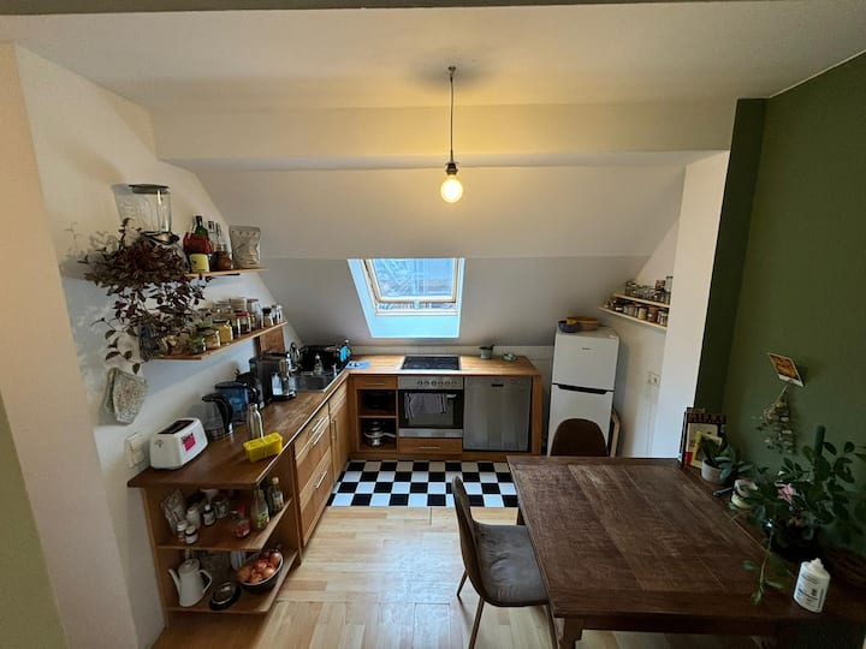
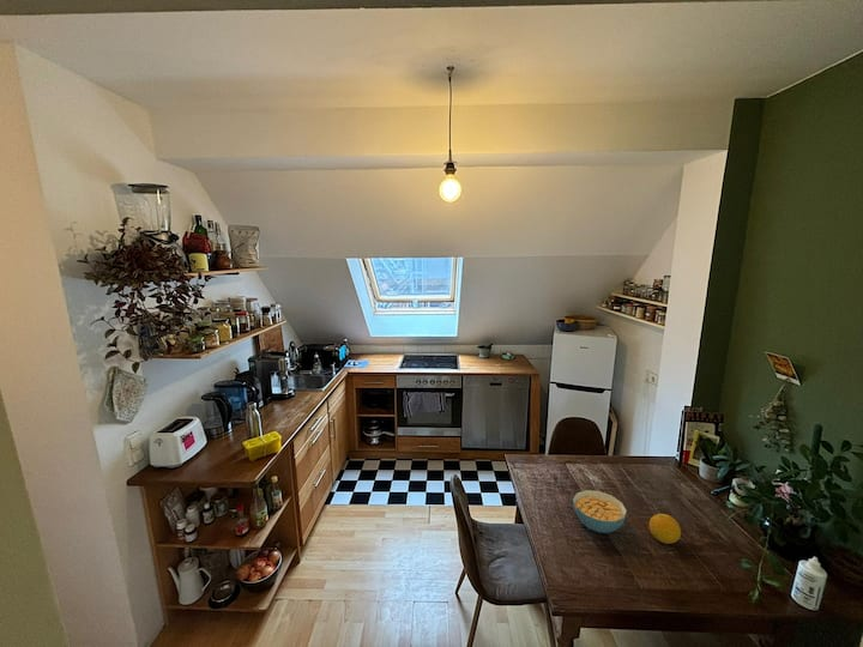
+ fruit (664, 528)
+ cereal bowl (598, 515)
